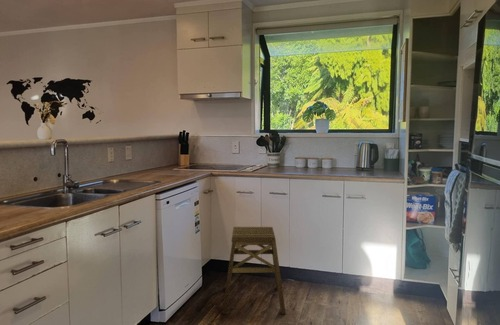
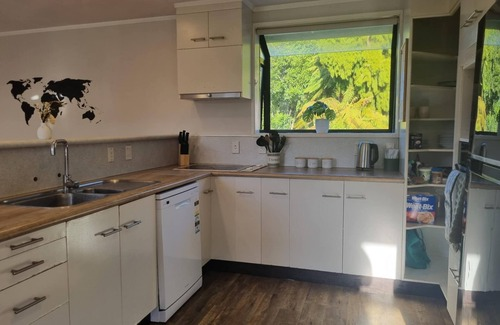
- stool (253, 267)
